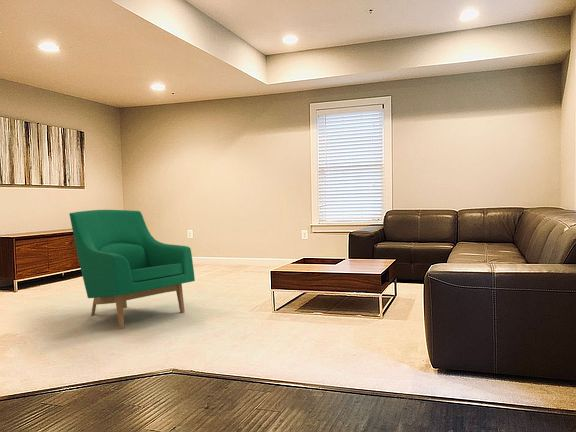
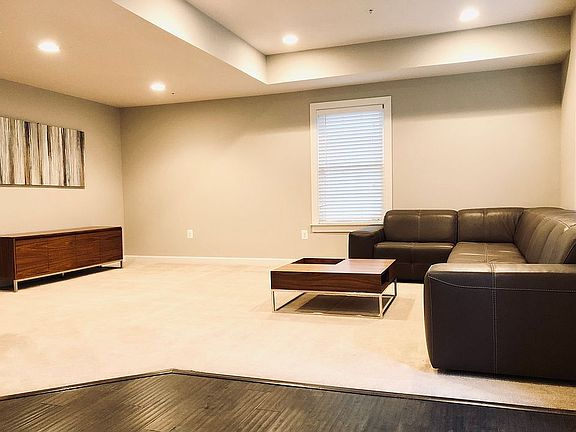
- armchair (129, 262)
